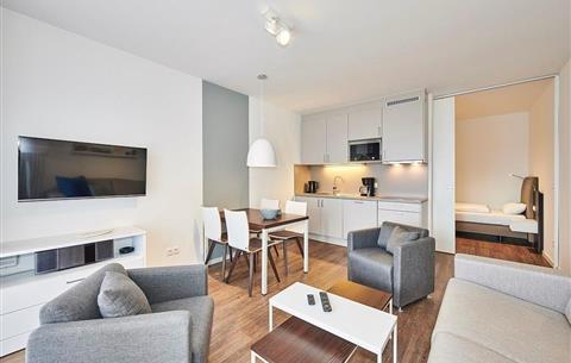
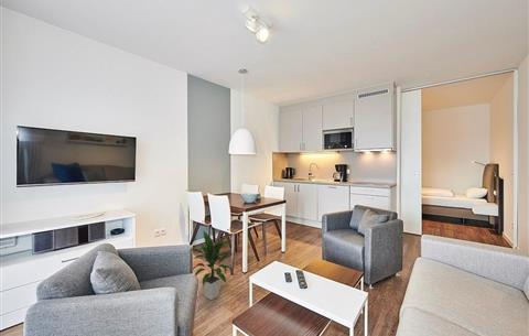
+ indoor plant (214, 263)
